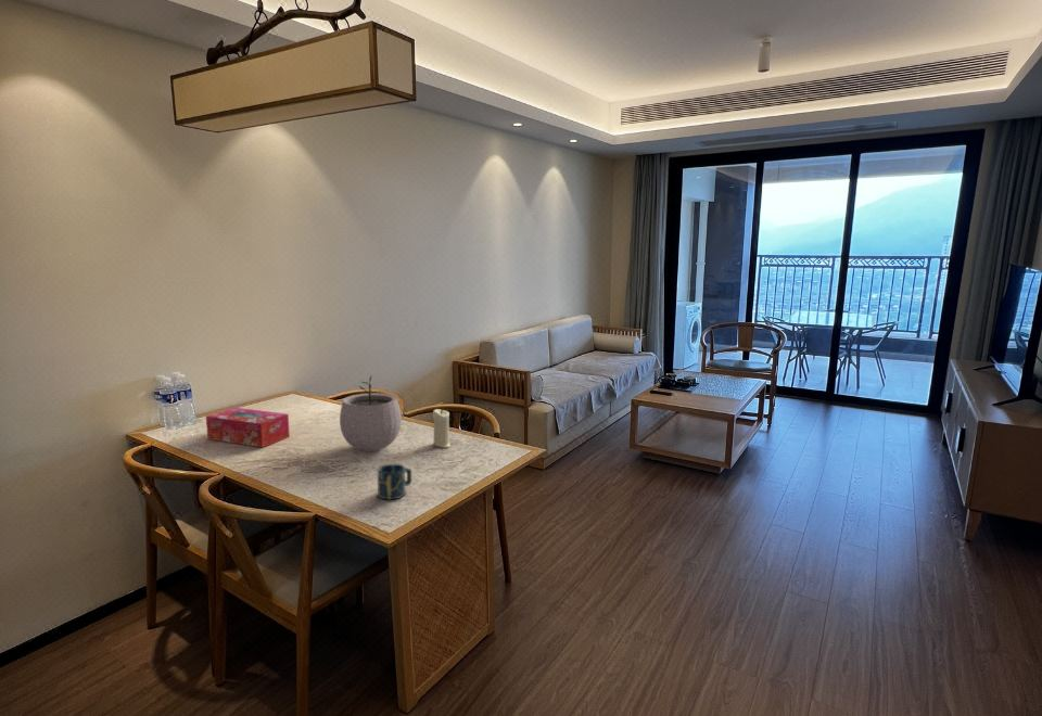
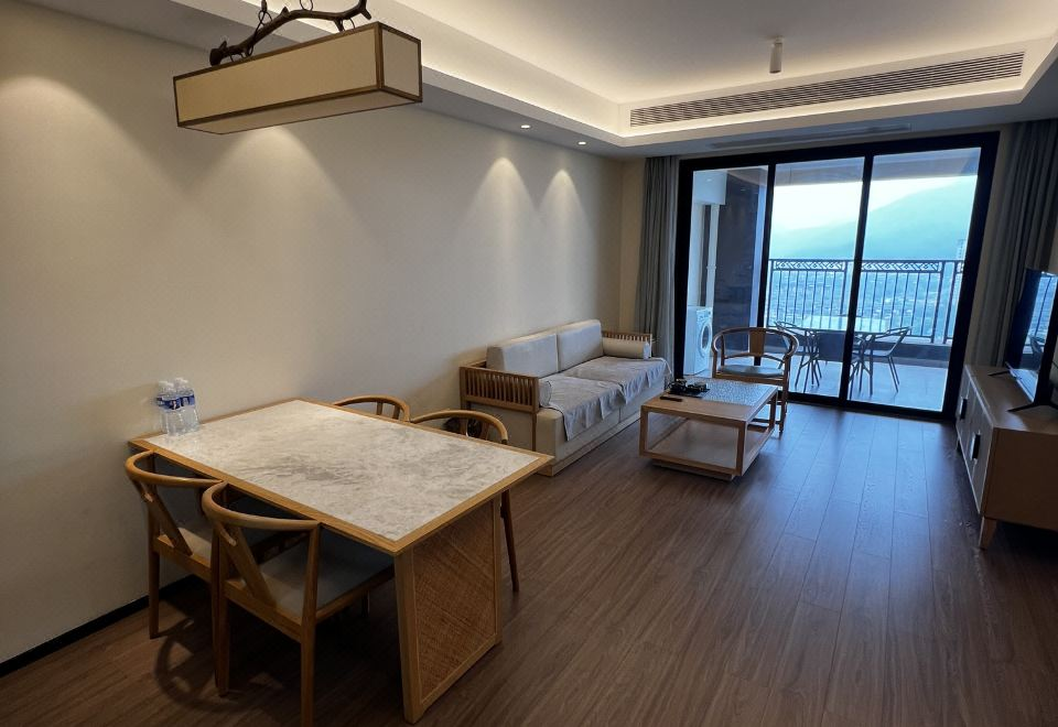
- tissue box (247, 426)
- cup (395, 480)
- plant pot (370, 412)
- candle (442, 426)
